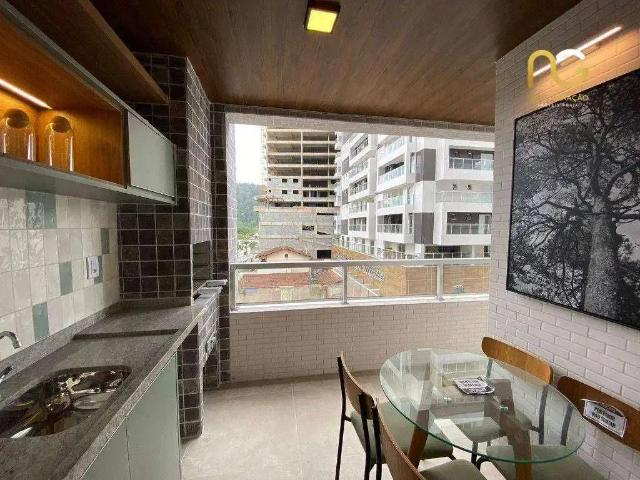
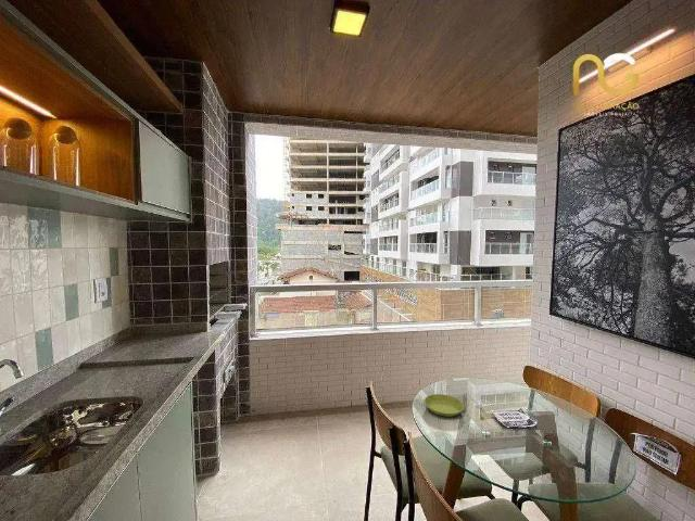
+ saucer (443, 405)
